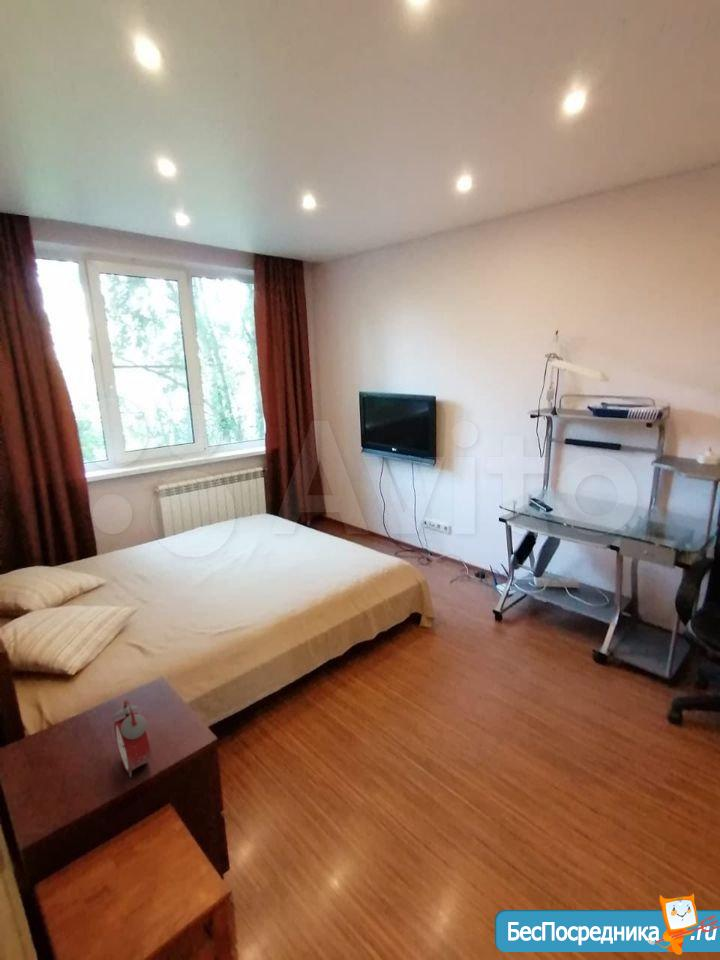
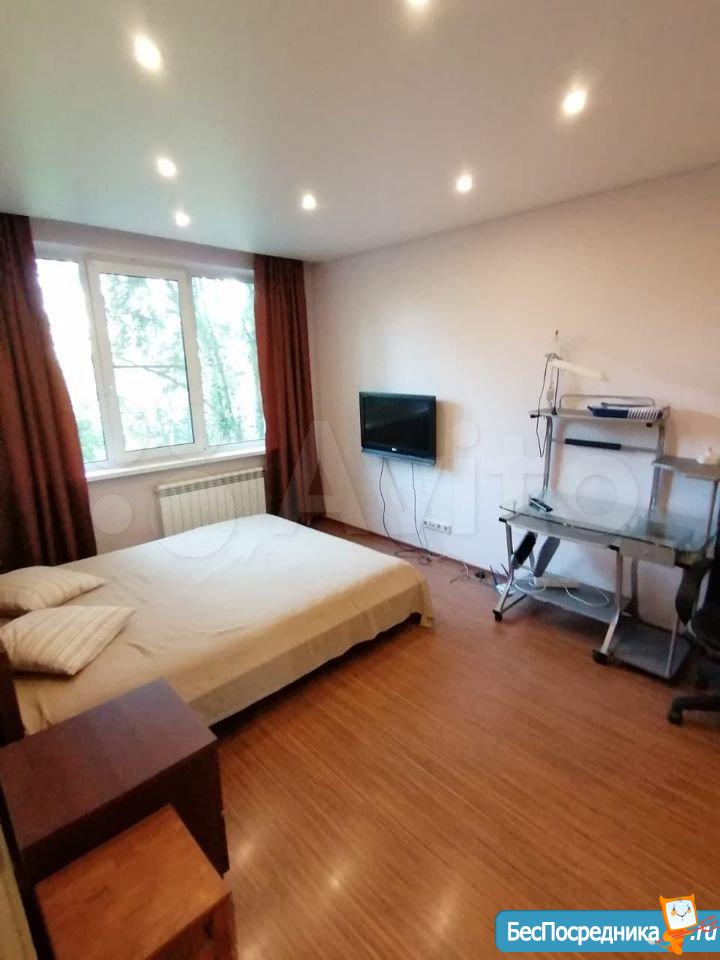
- alarm clock (131, 732)
